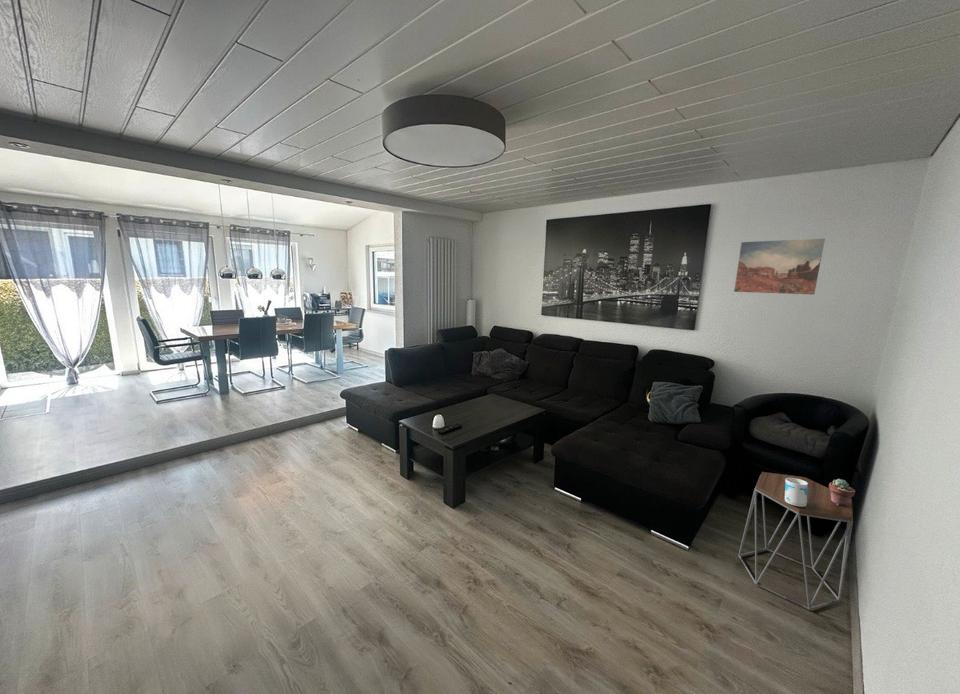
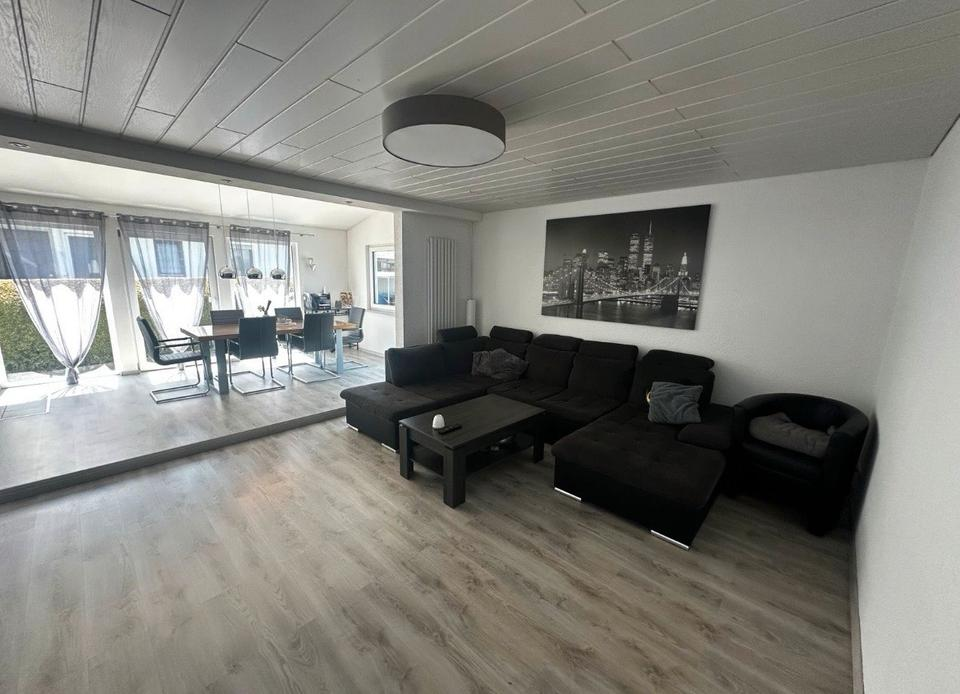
- mug (798, 491)
- potted succulent (841, 491)
- side table (788, 532)
- wall art (776, 267)
